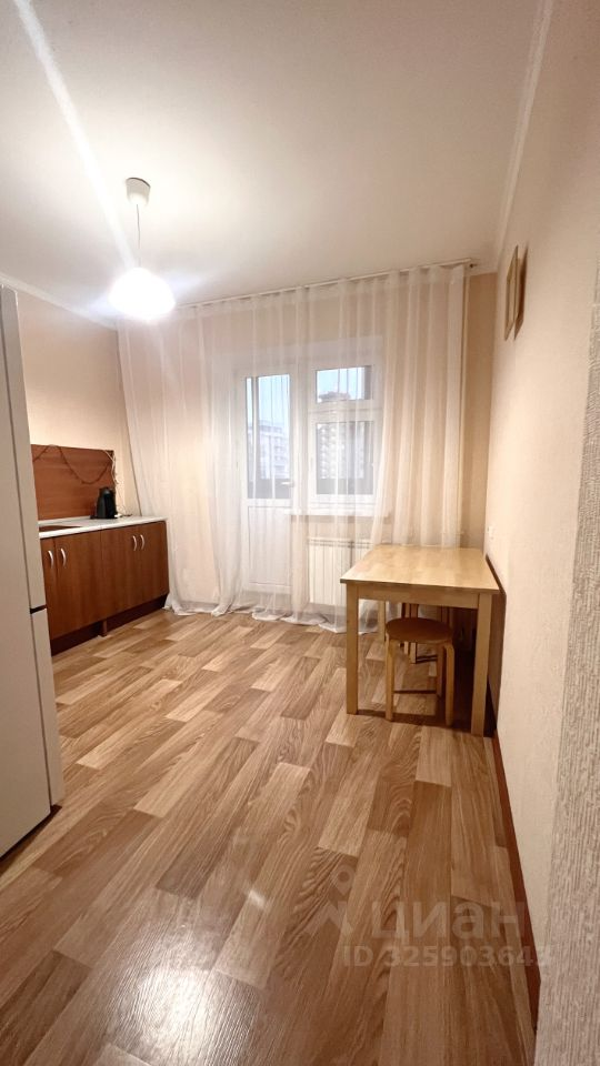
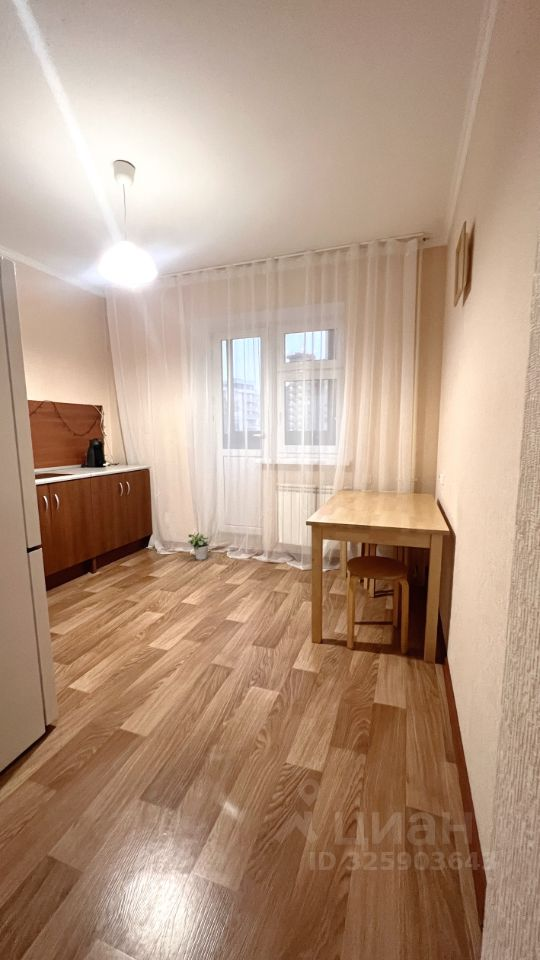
+ potted plant (197, 545)
